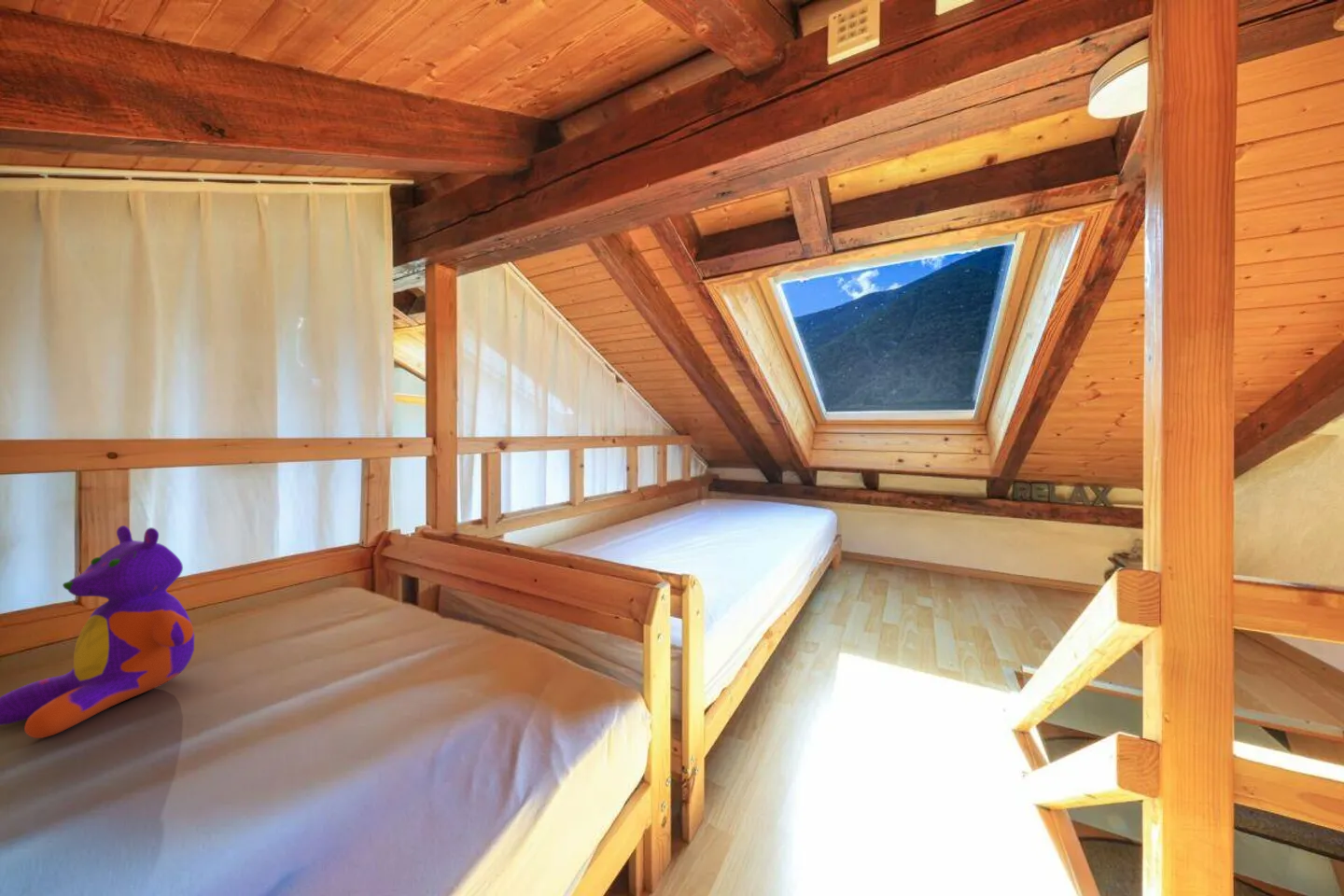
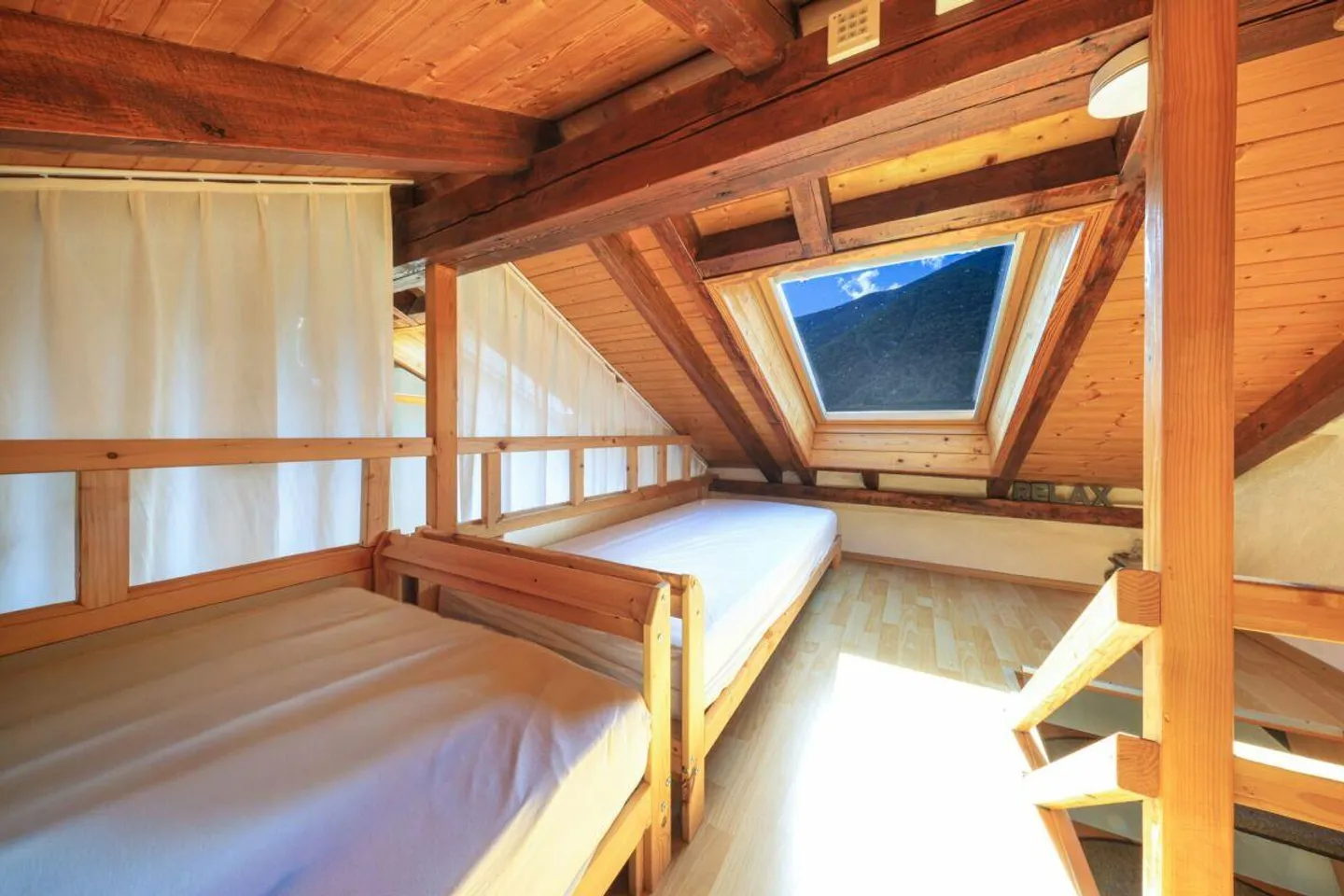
- stuffed bear (103, 616)
